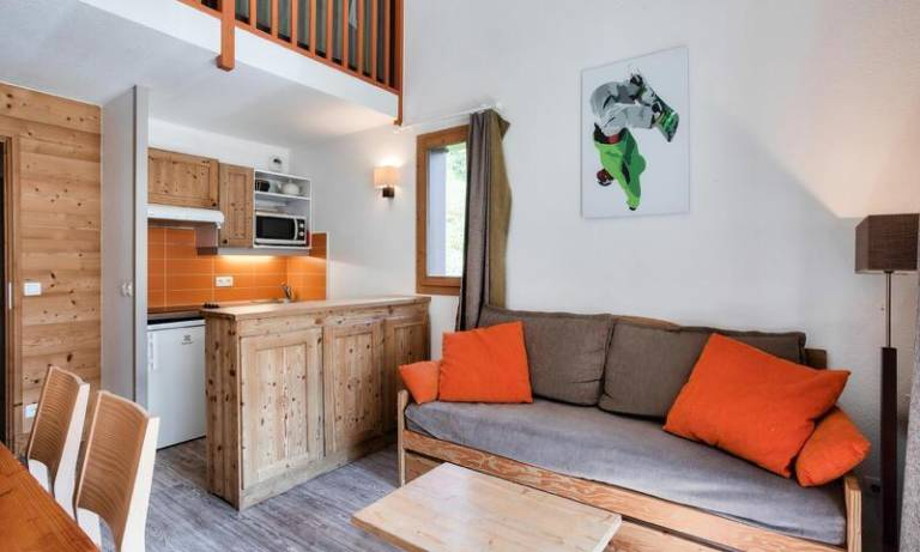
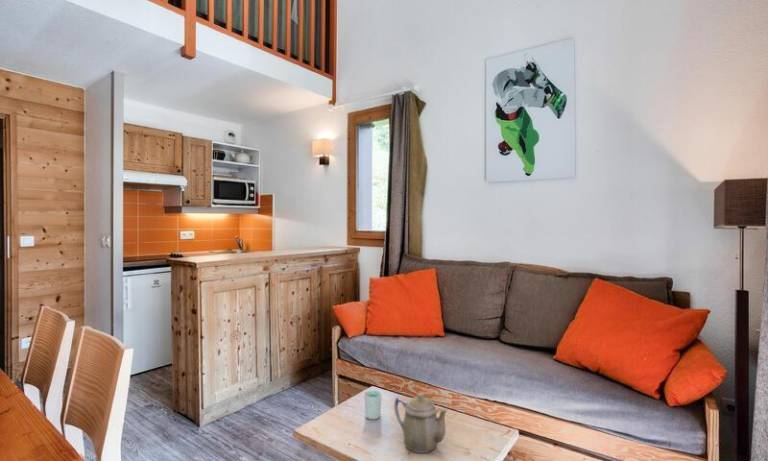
+ teapot (420, 419)
+ cup (372, 402)
